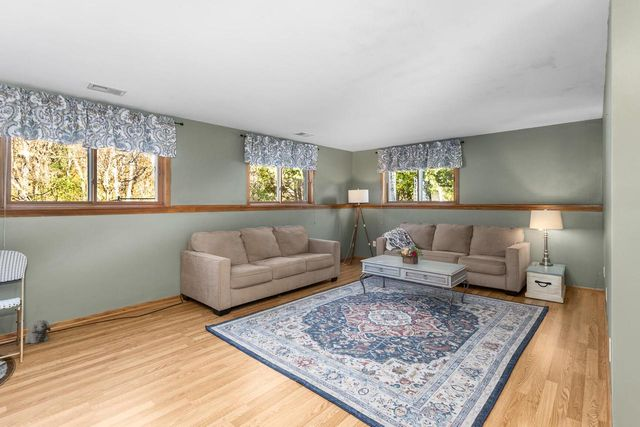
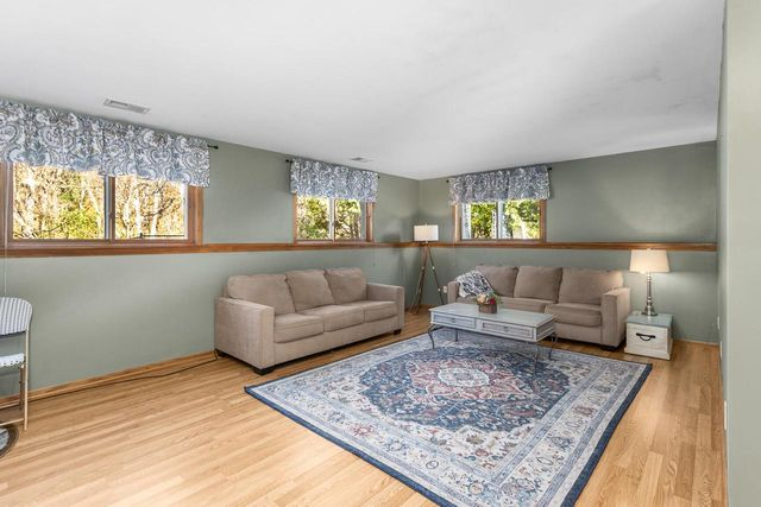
- plush toy (37, 328)
